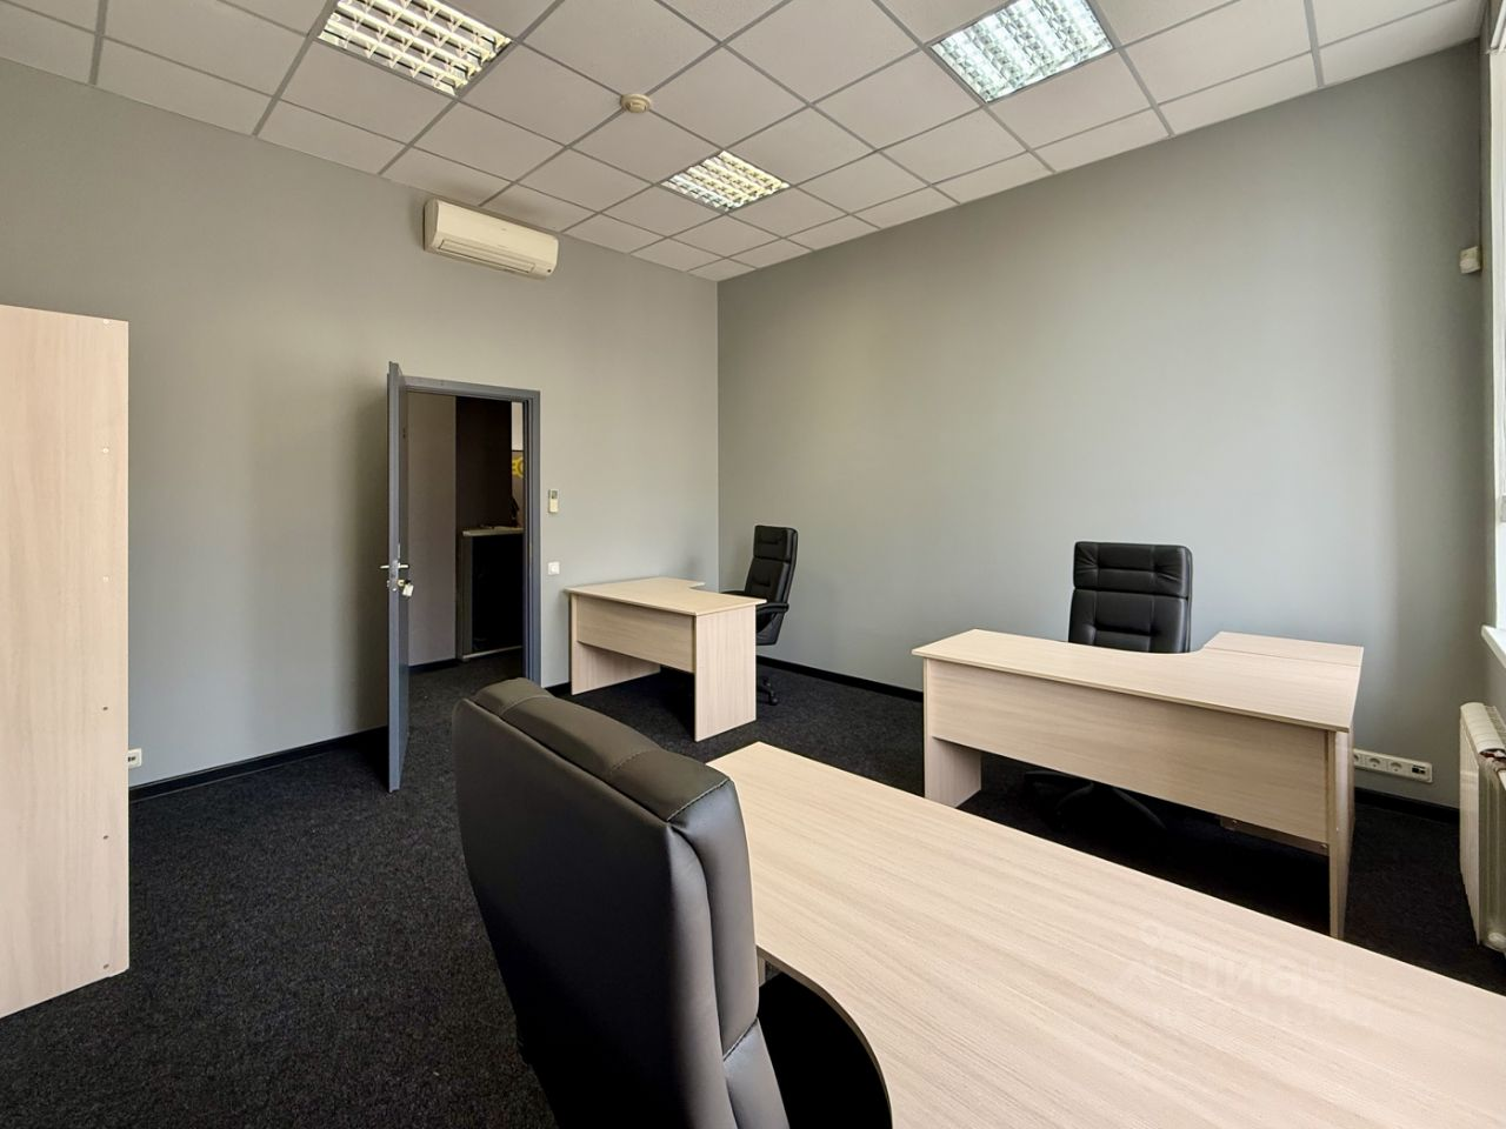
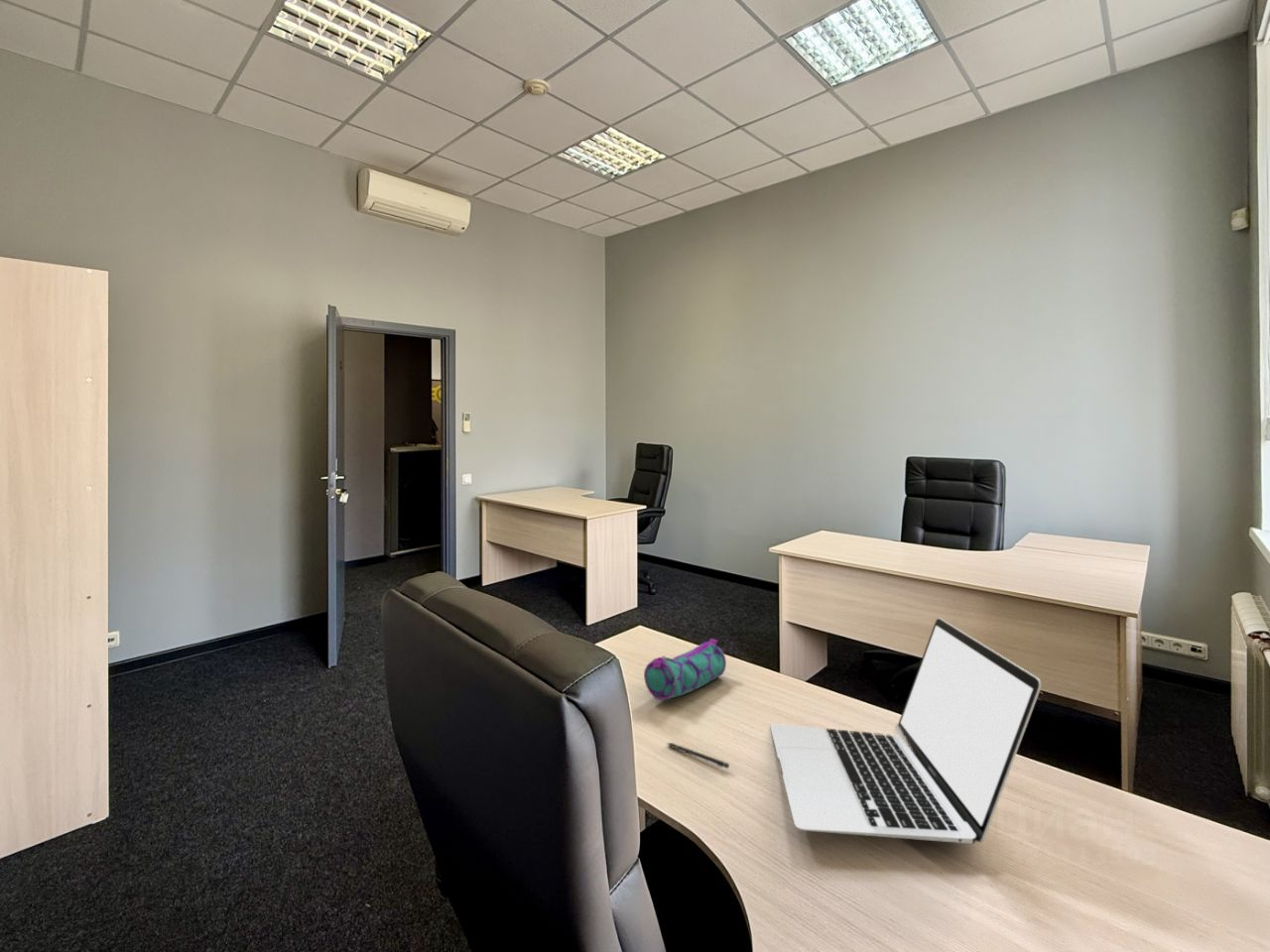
+ pen (696, 754)
+ pencil case (687, 668)
+ laptop (901, 715)
